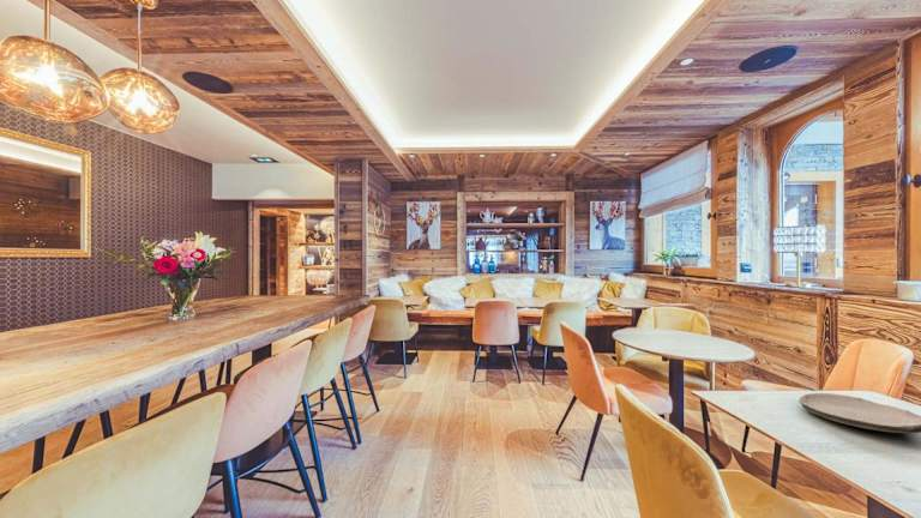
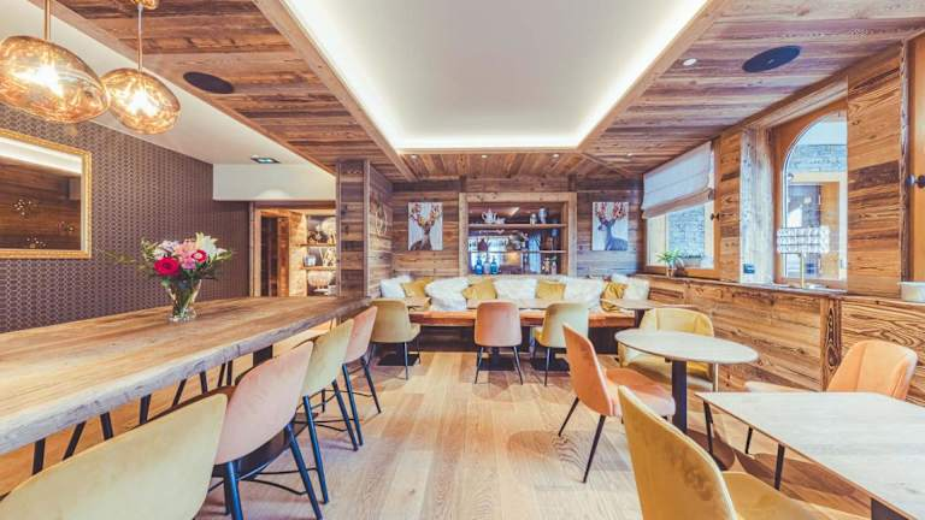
- plate (857, 412)
